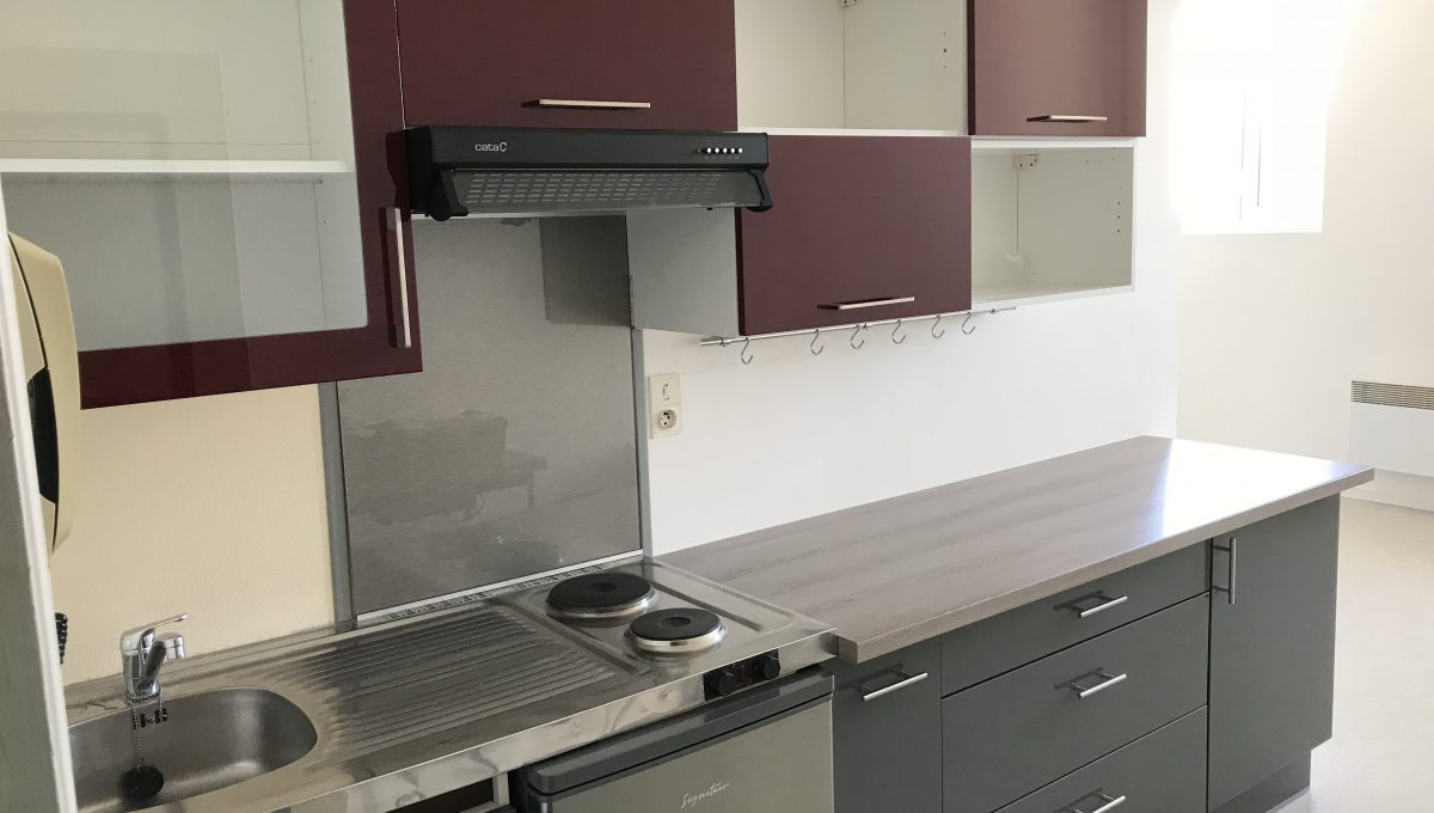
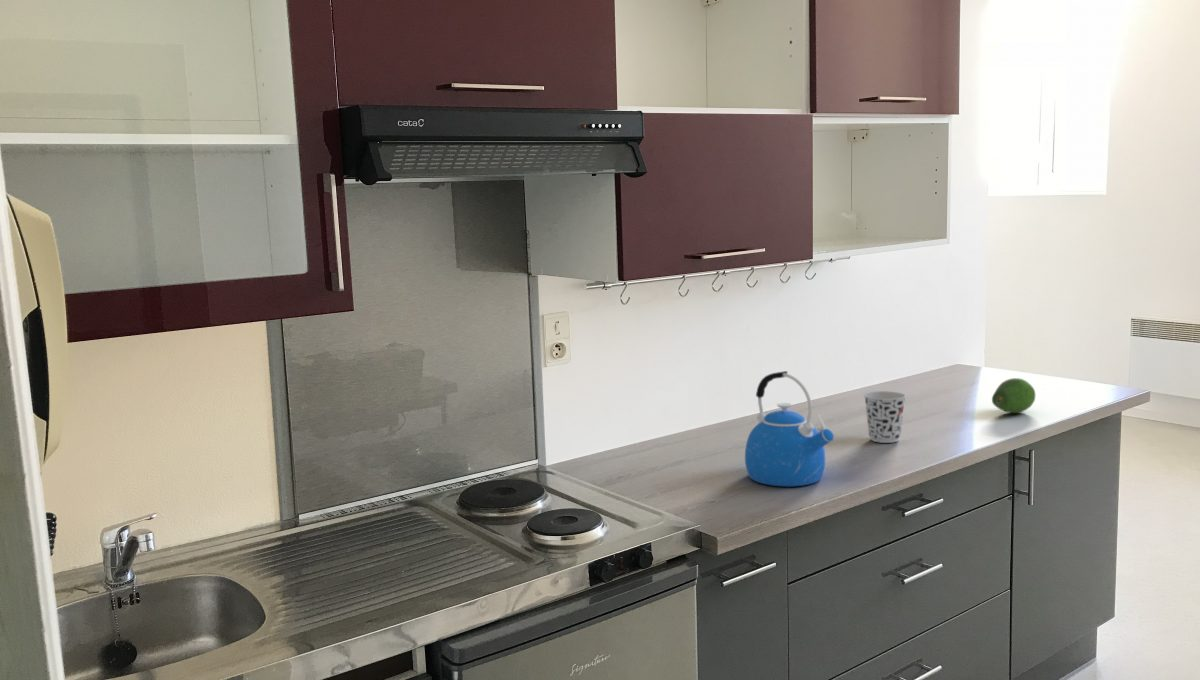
+ kettle (792, 426)
+ cup (884, 417)
+ fruit (1011, 396)
